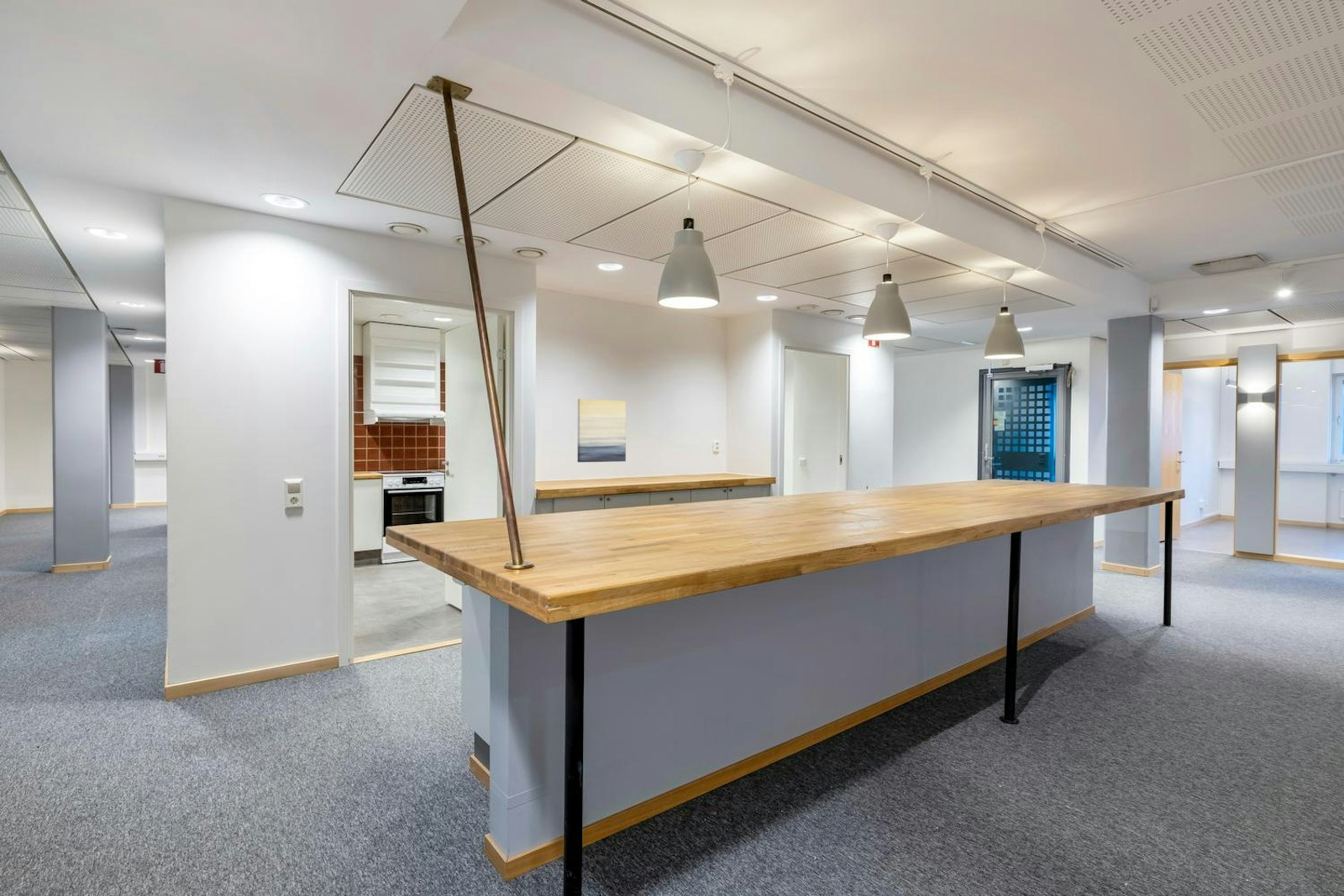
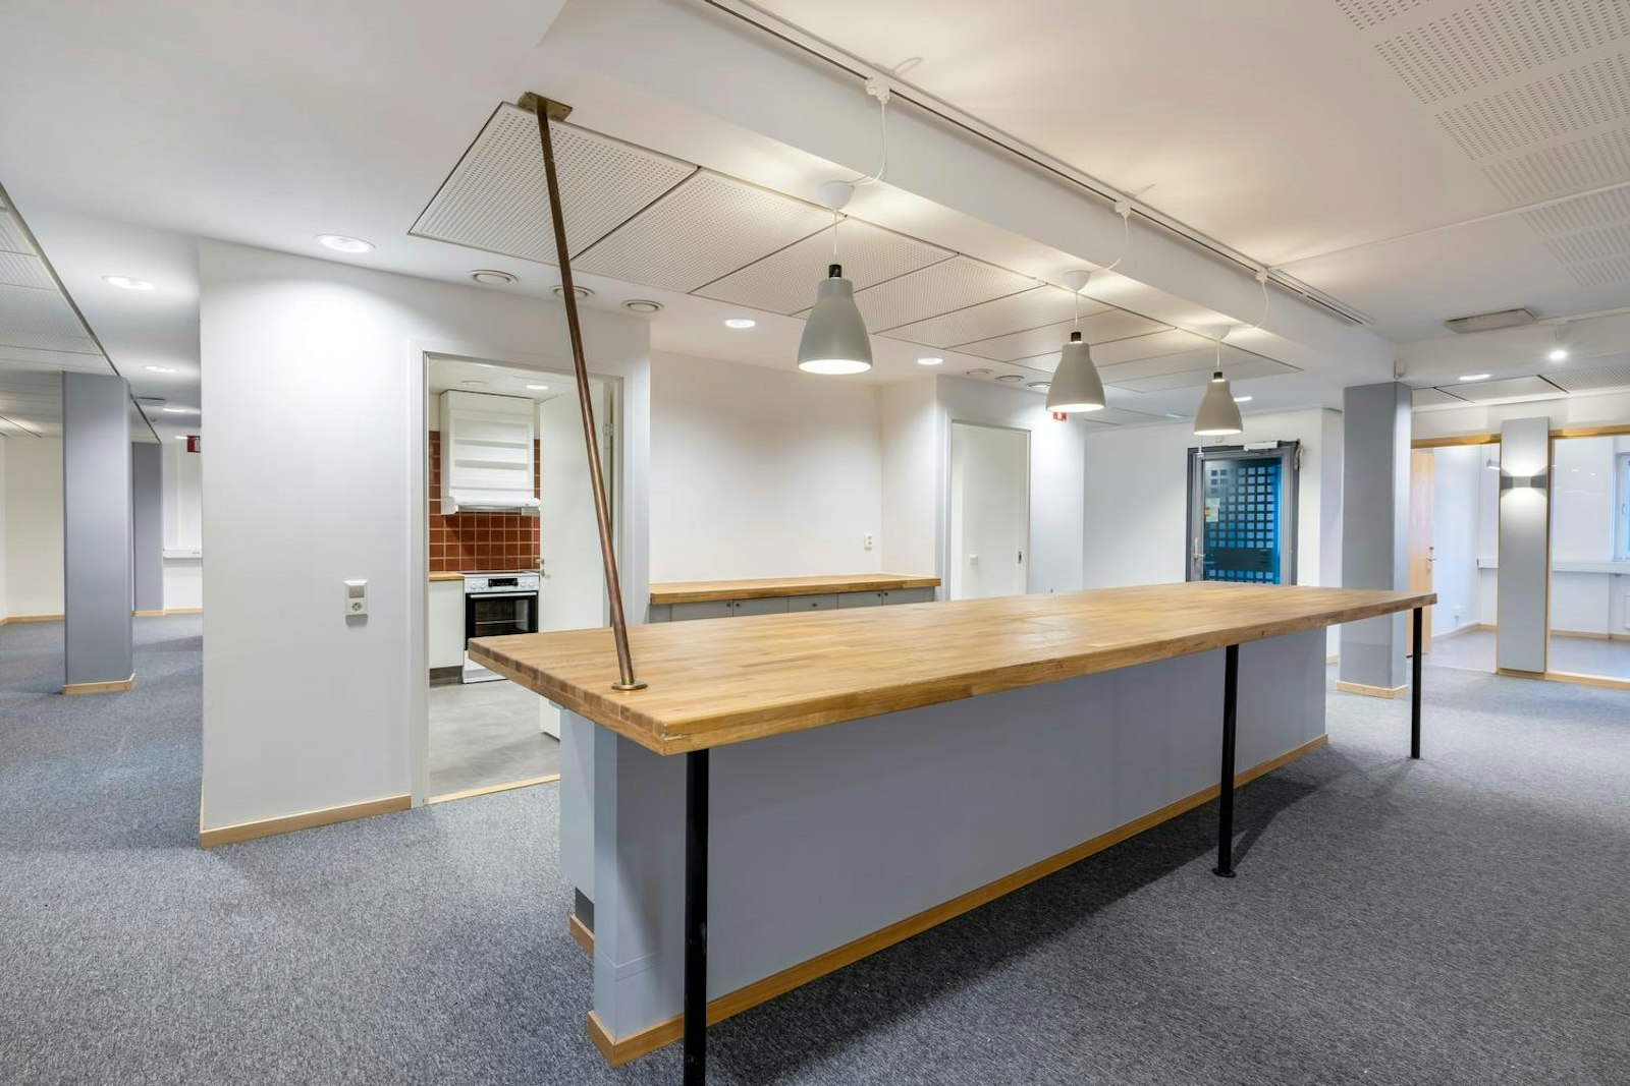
- wall art (601, 431)
